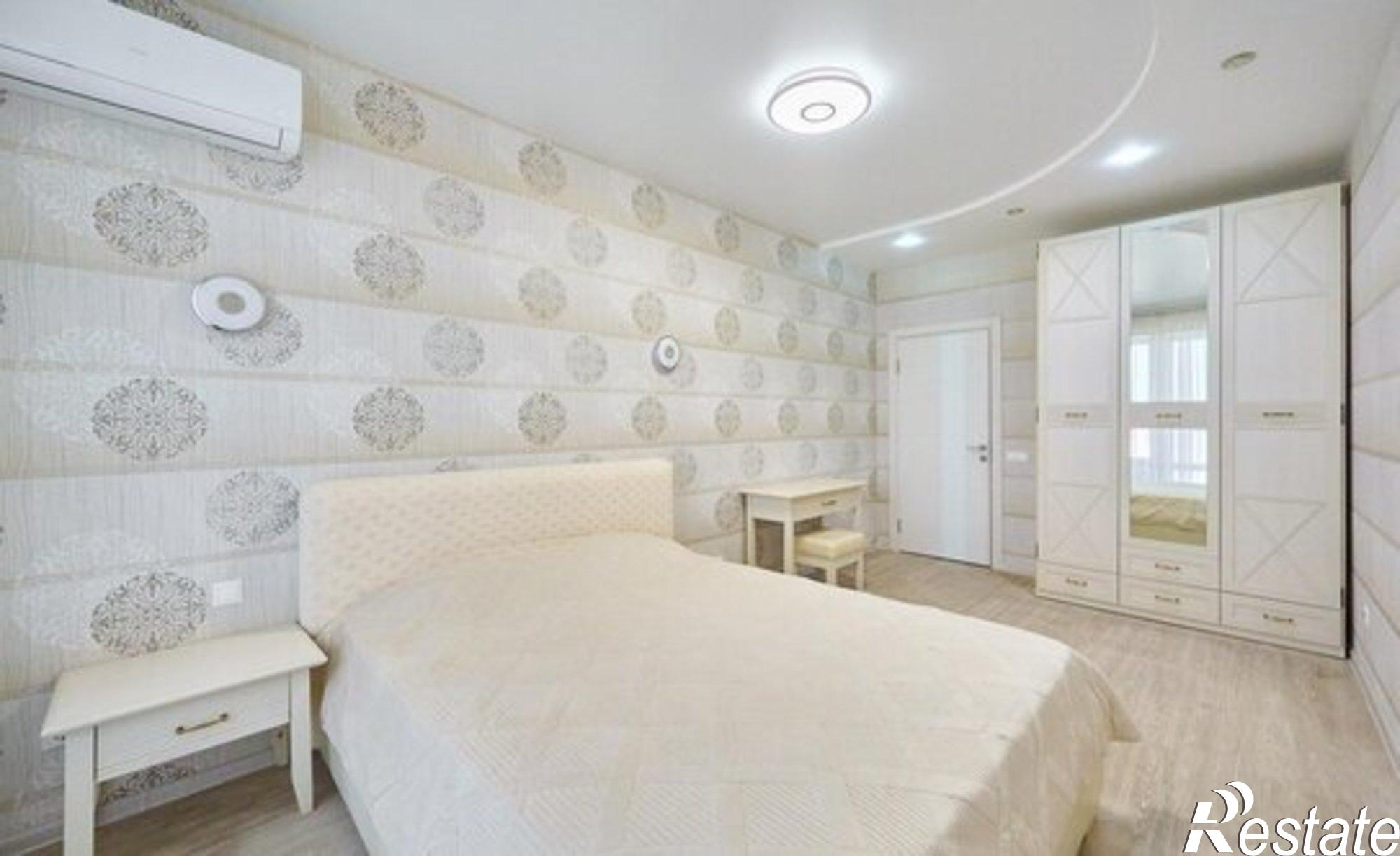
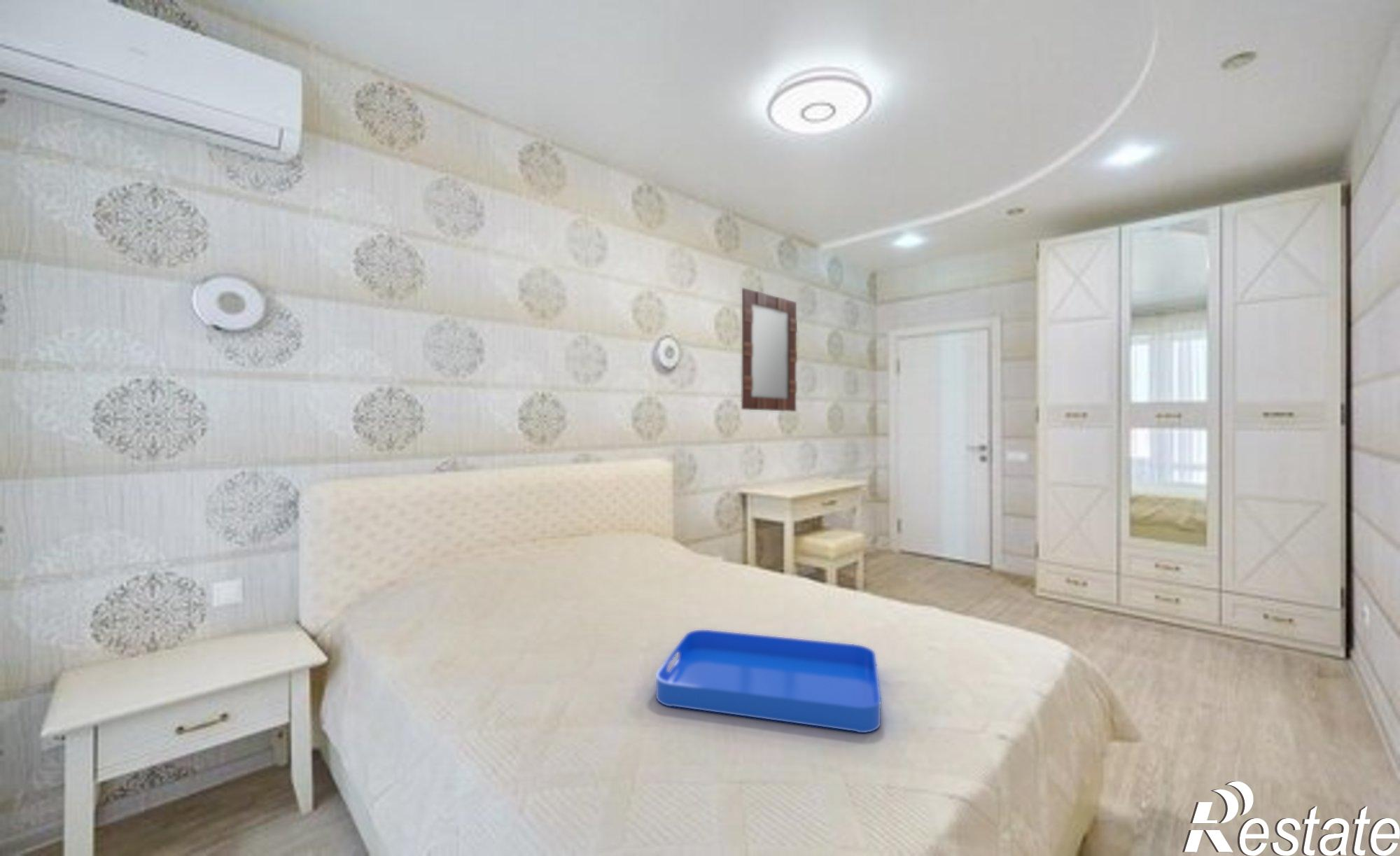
+ home mirror (771, 353)
+ serving tray (770, 673)
